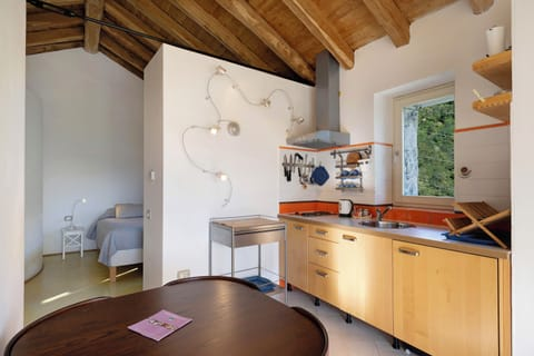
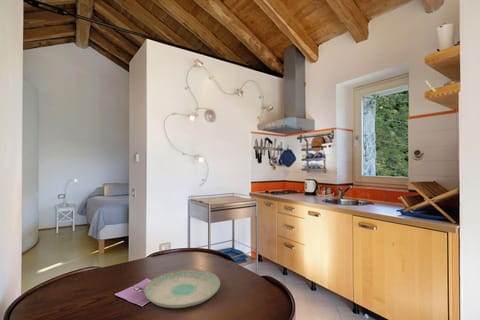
+ plate (183, 287)
